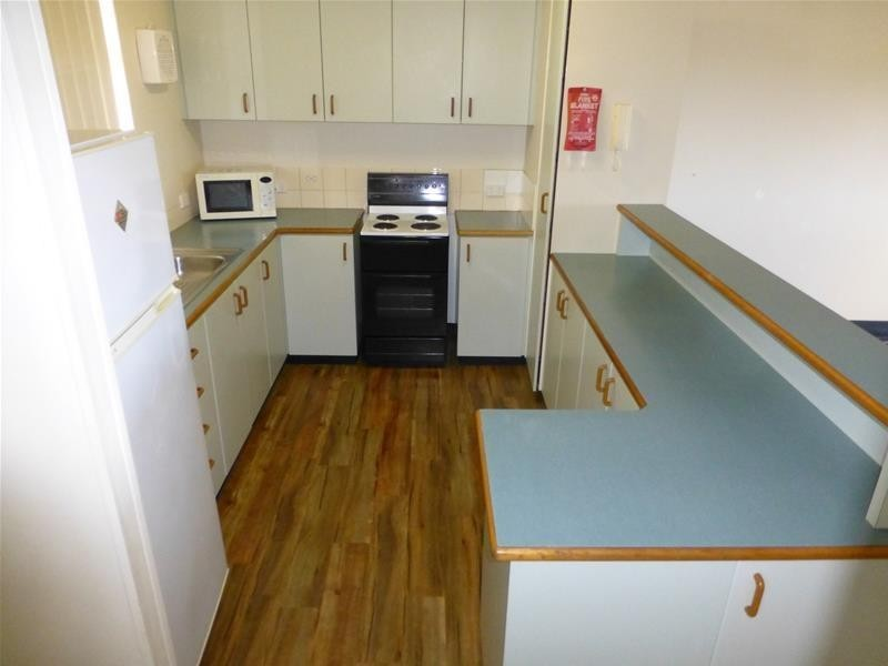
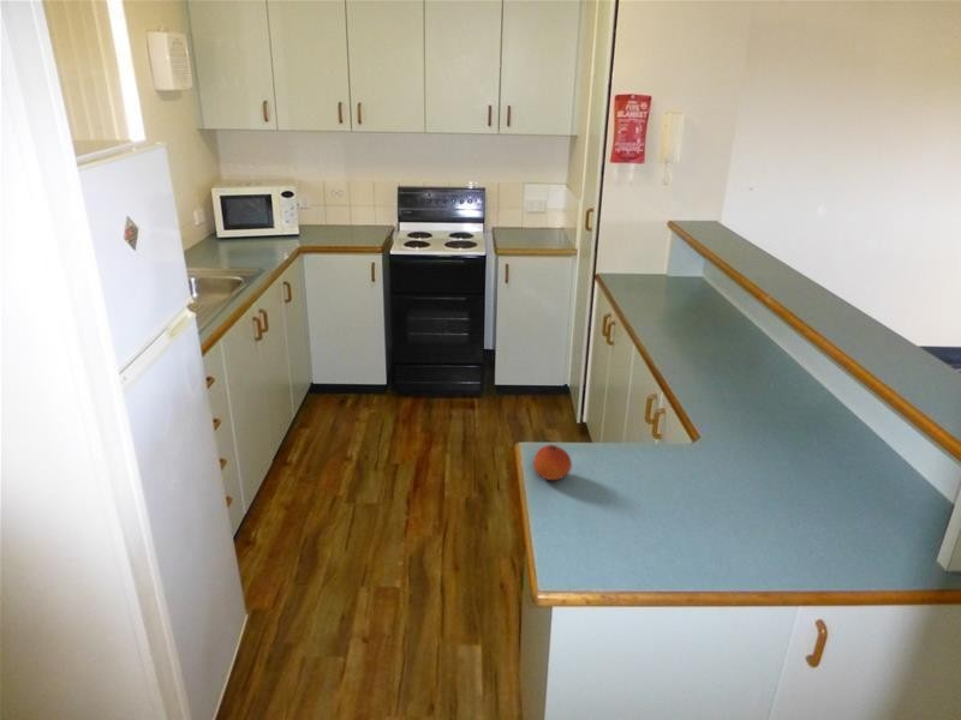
+ fruit (553, 461)
